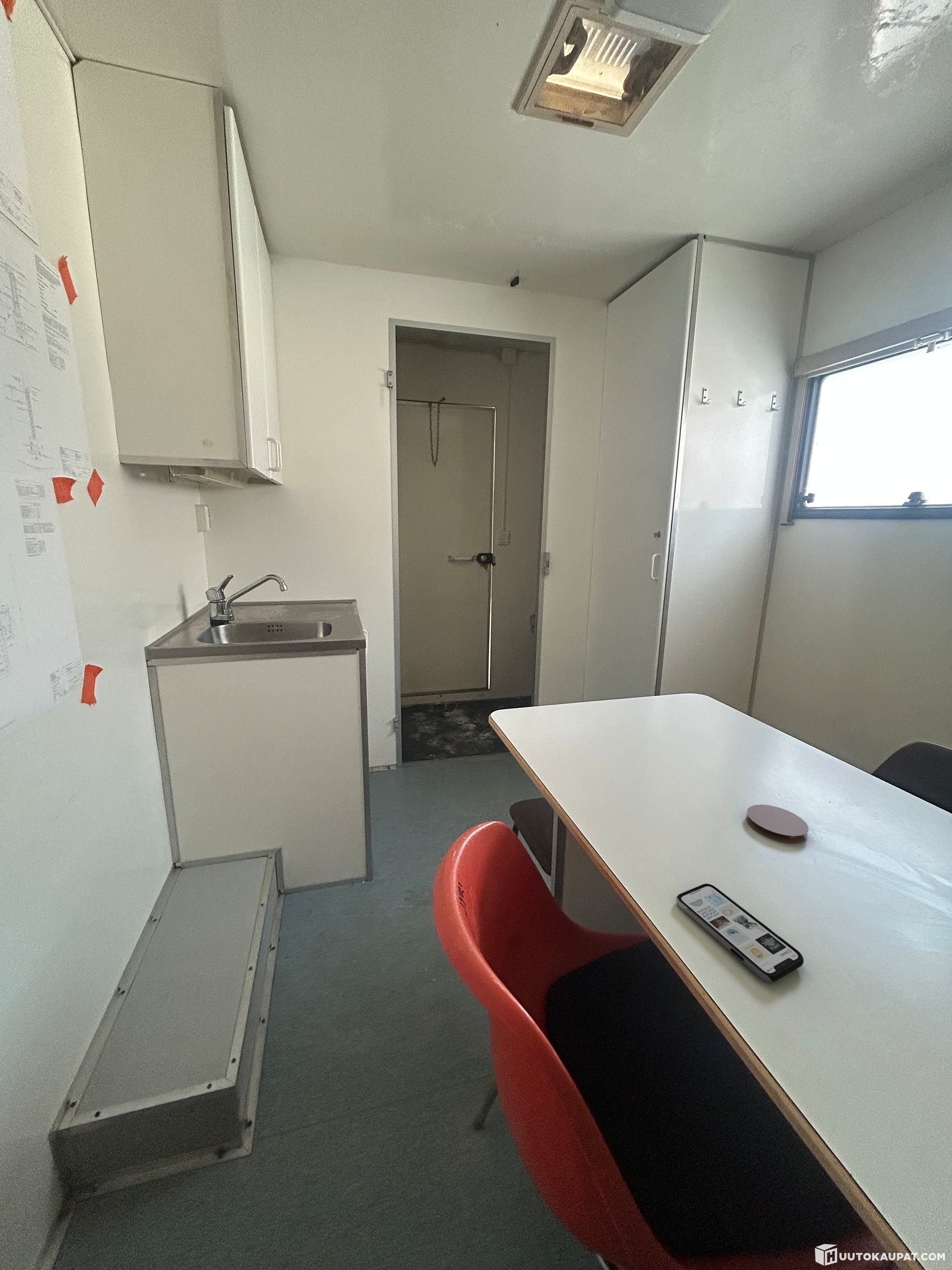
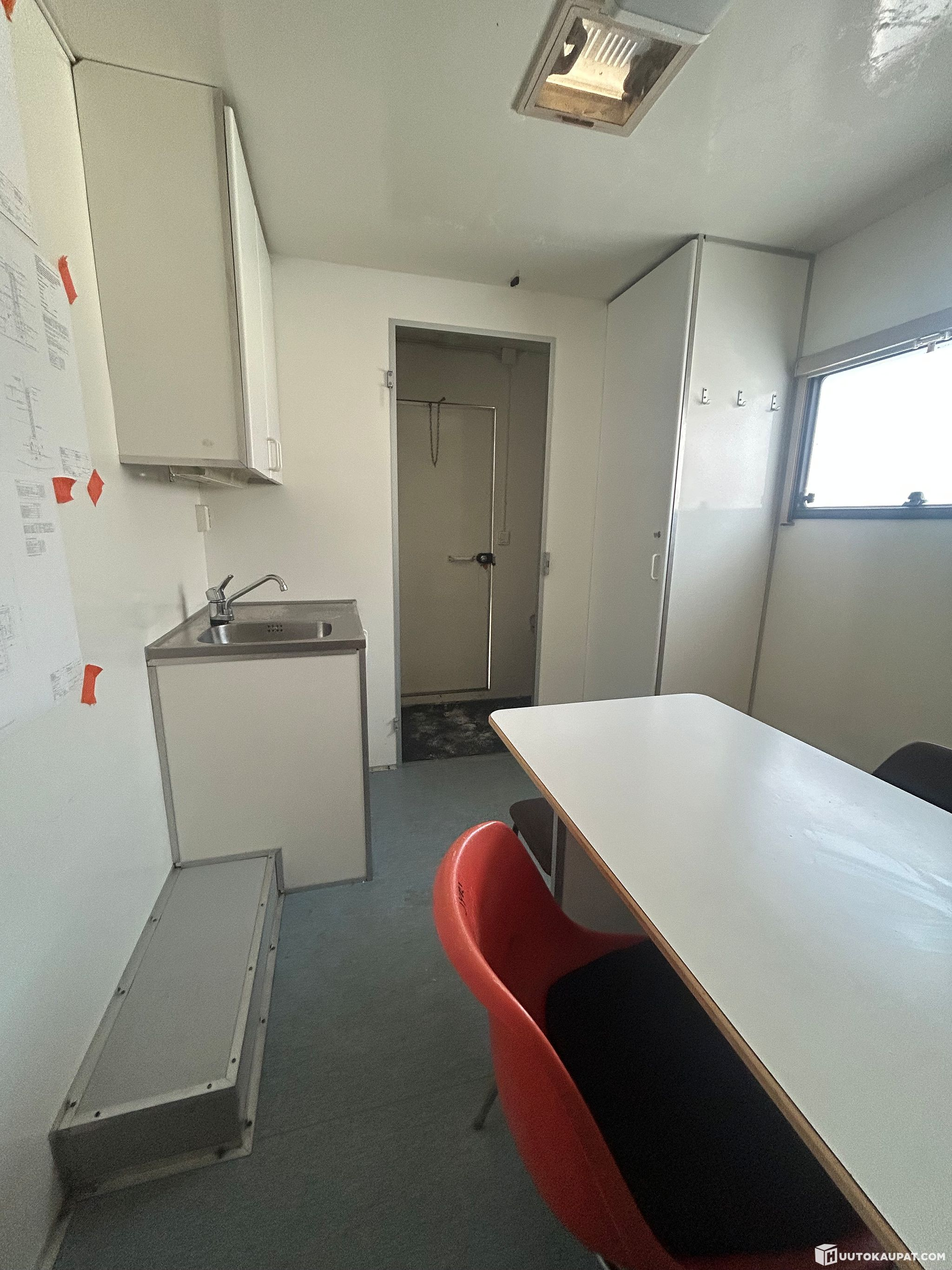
- coaster (776, 823)
- phone case (735, 928)
